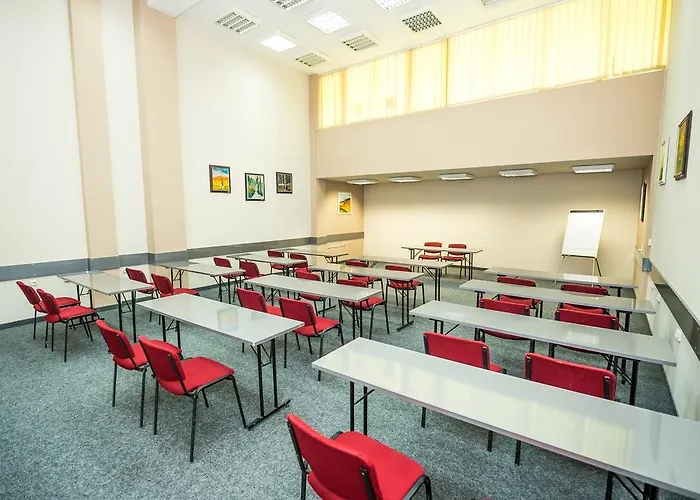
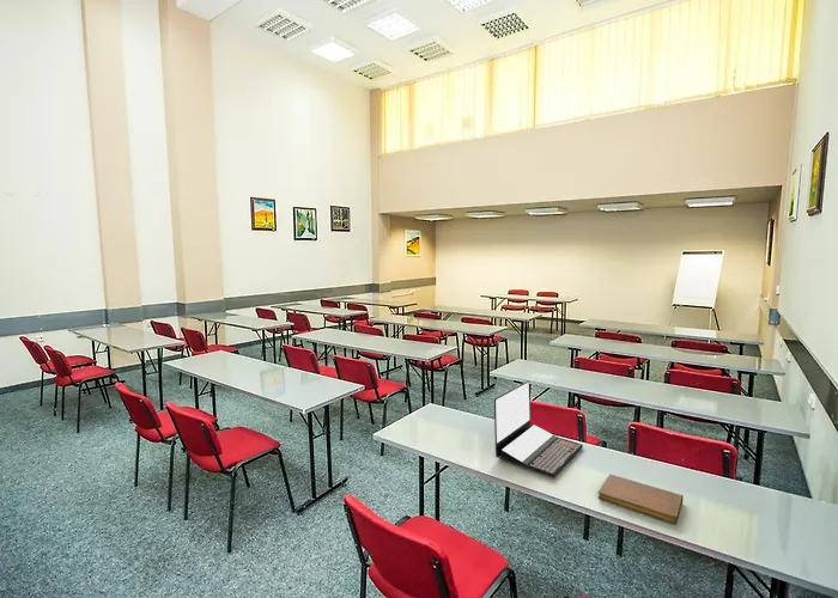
+ laptop (539, 427)
+ notebook (639, 496)
